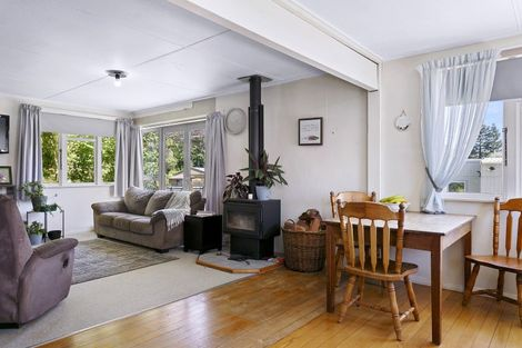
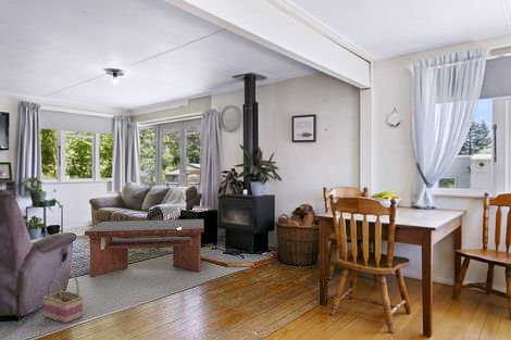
+ coffee table (150, 245)
+ basket (63, 297)
